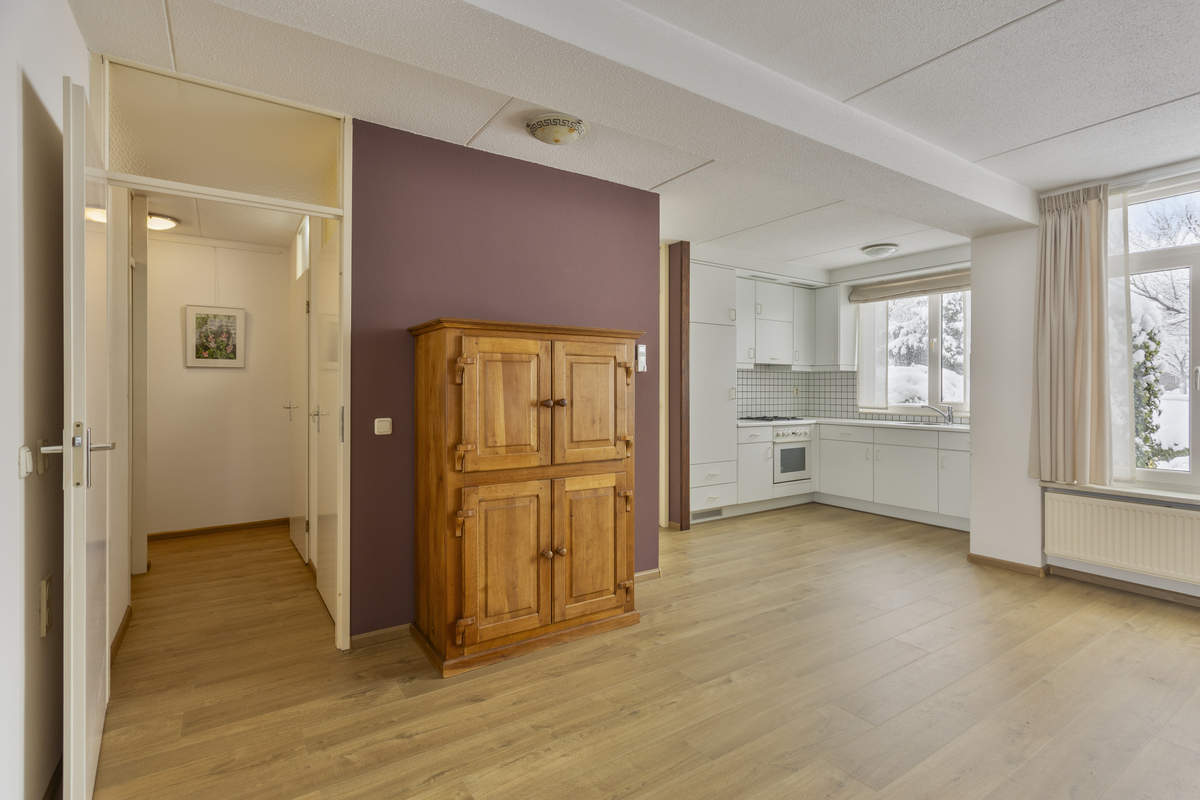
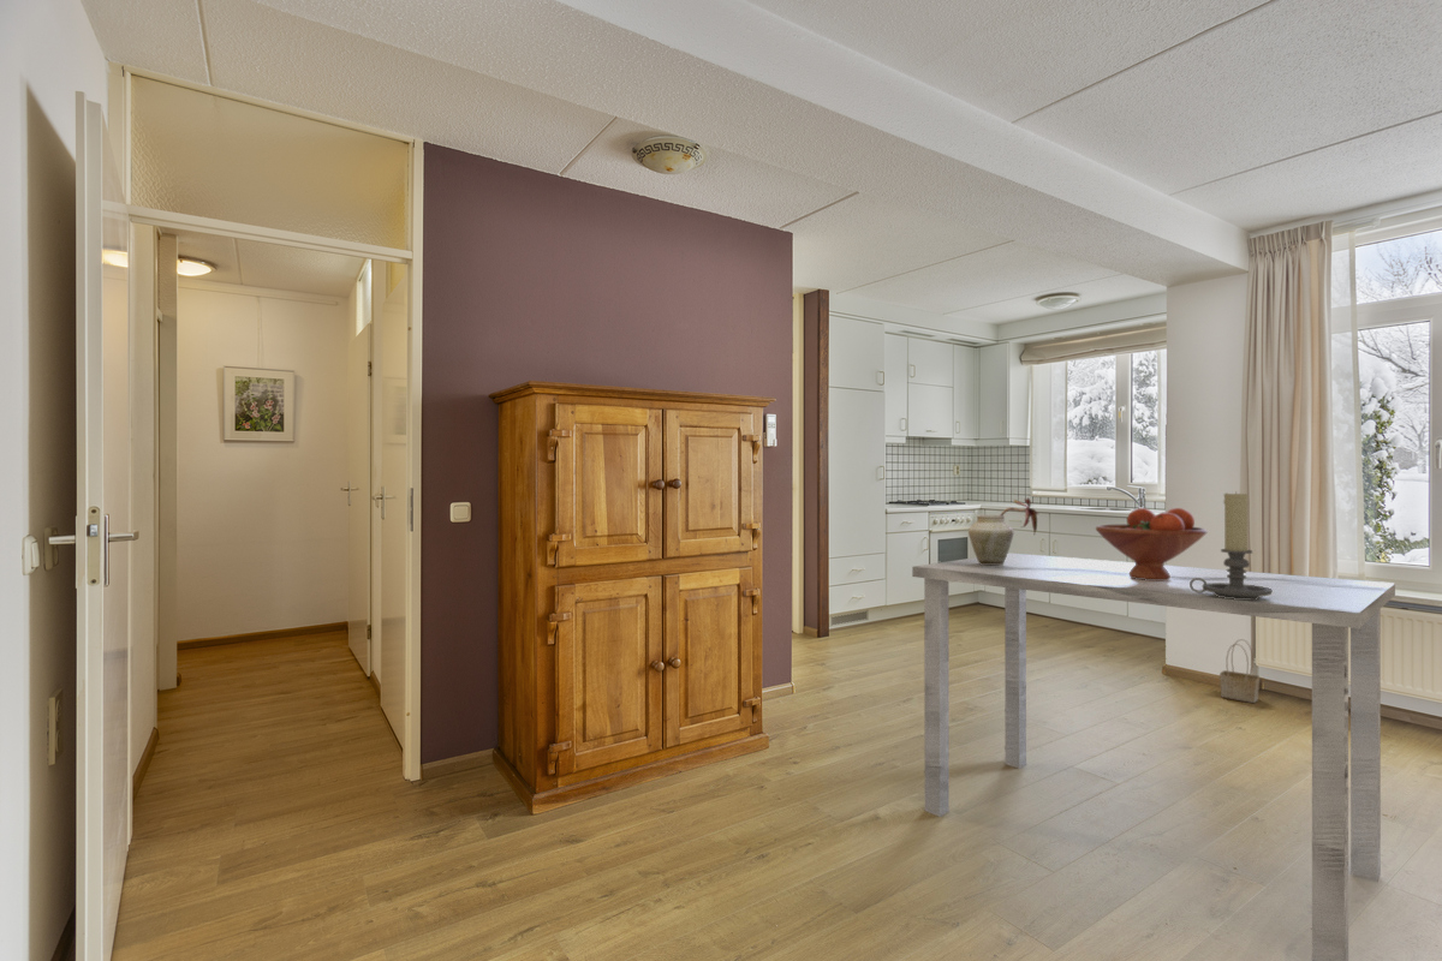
+ dining table (1145, 603)
+ fruit bowl (1149, 542)
+ vase (1002, 530)
+ candle holder (1229, 542)
+ basket (1239, 673)
